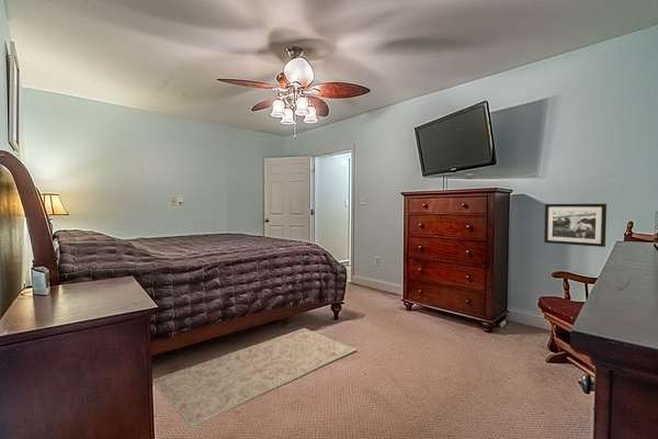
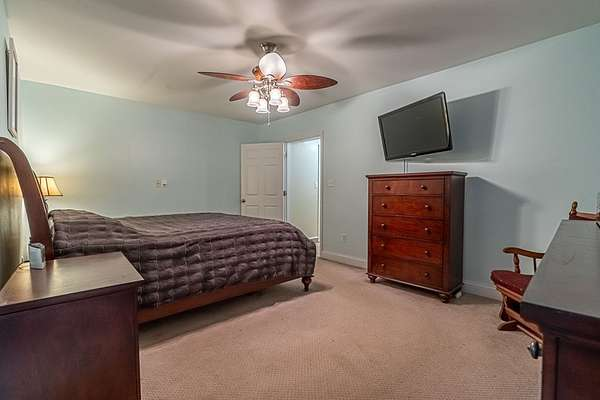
- rug (263, 363)
- picture frame (574, 224)
